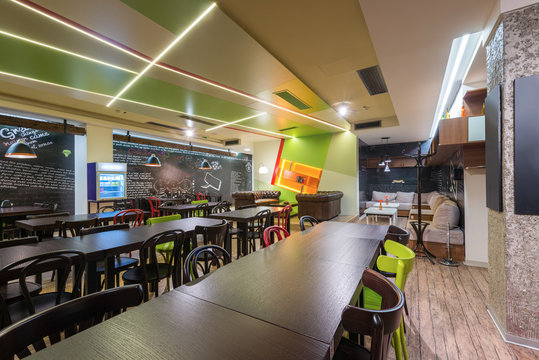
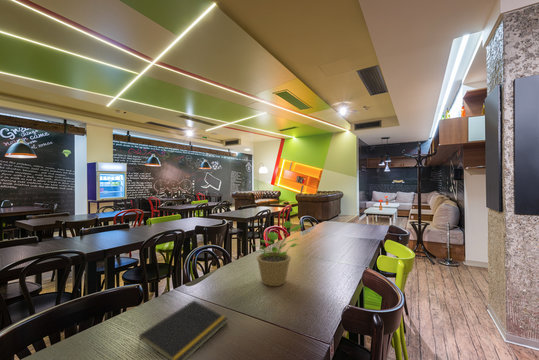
+ notepad (187, 327)
+ potted plant (274, 253)
